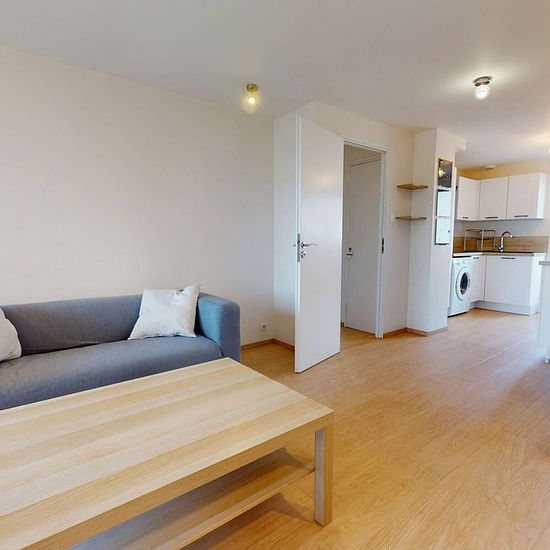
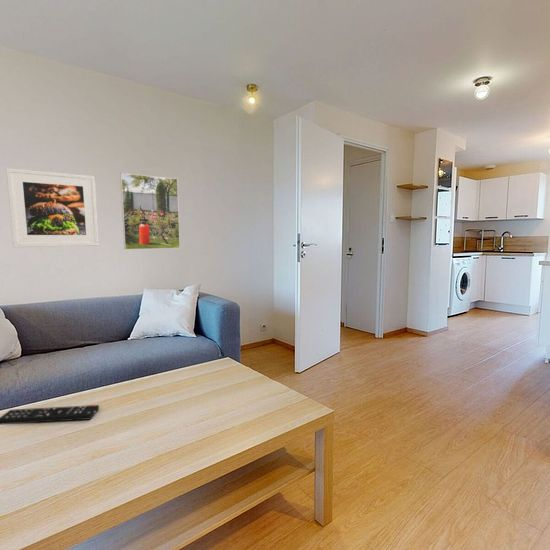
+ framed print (56, 209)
+ remote control (50, 413)
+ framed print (151, 213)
